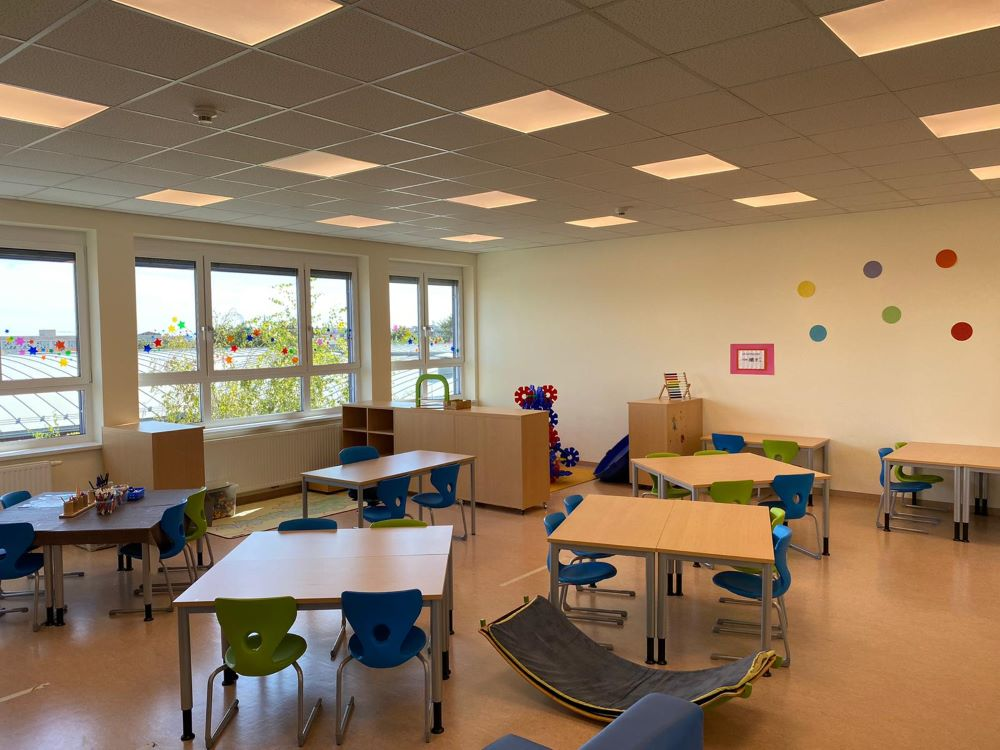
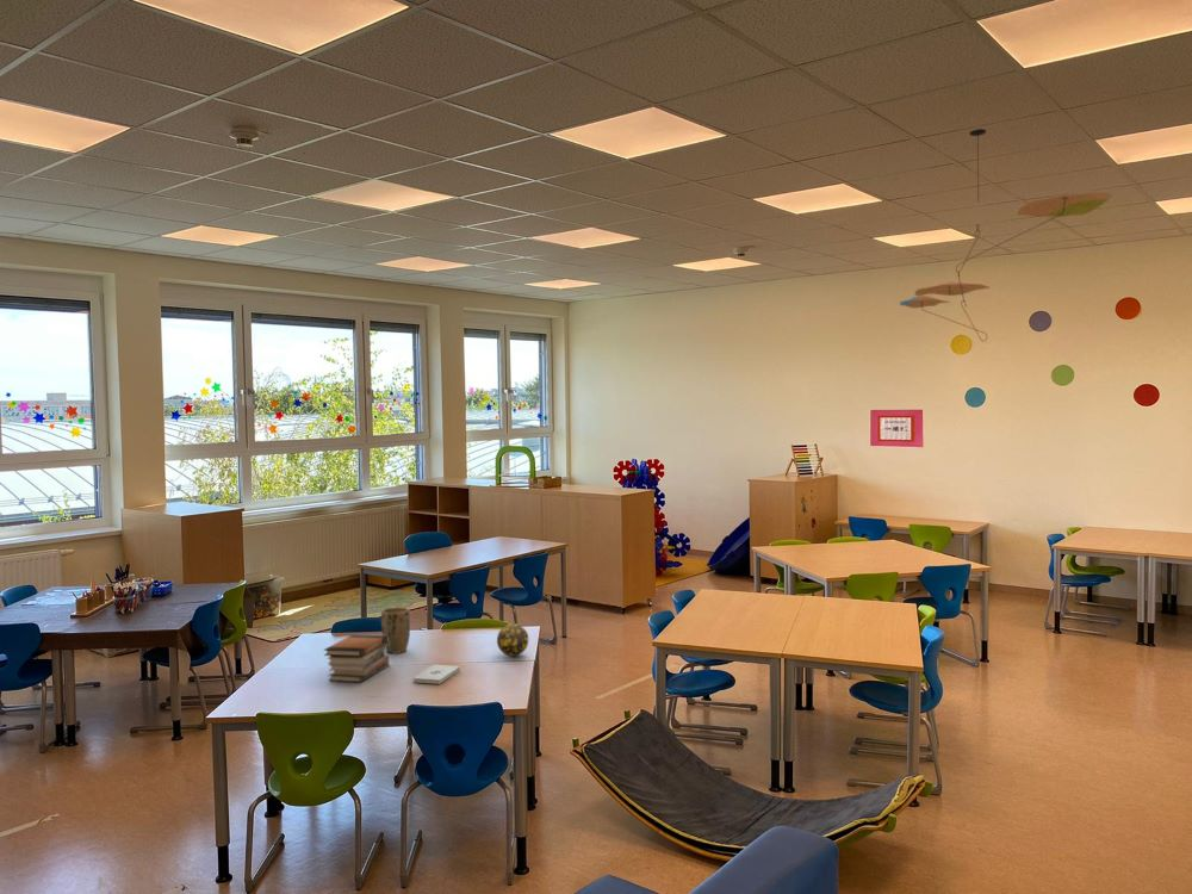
+ ceiling mobile (1000, 243)
+ notepad (436, 673)
+ decorative ball (513, 639)
+ book stack (358, 657)
+ plant pot (396, 629)
